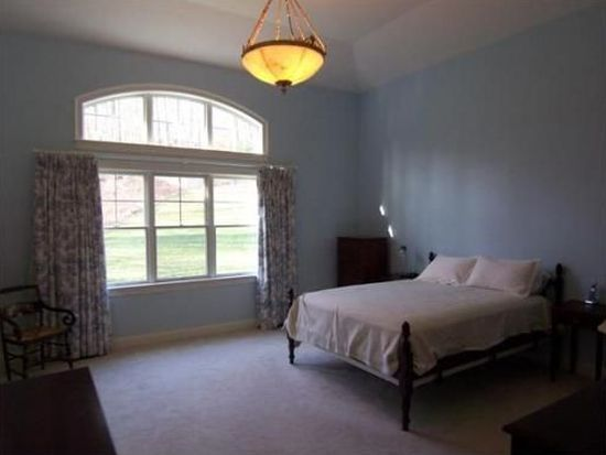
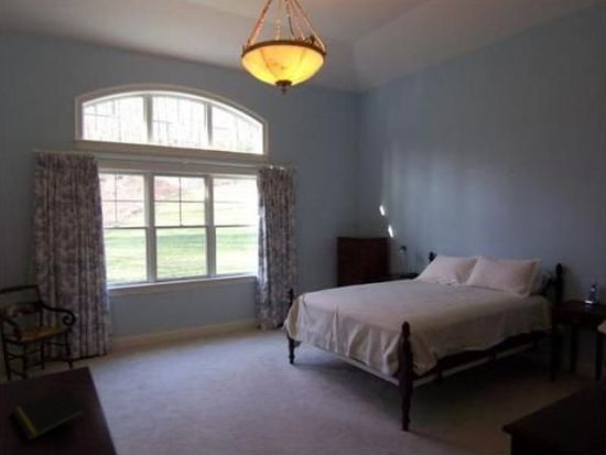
+ notepad (48, 410)
